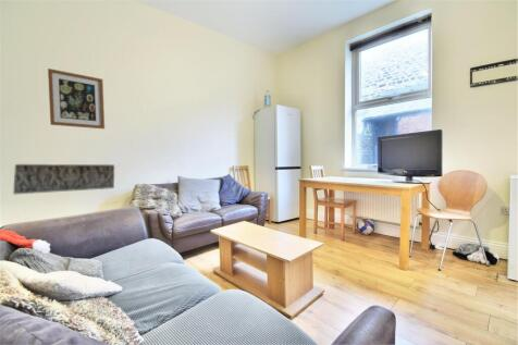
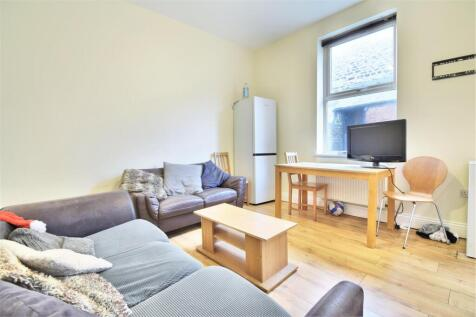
- wall art (77, 100)
- wall relief (69, 177)
